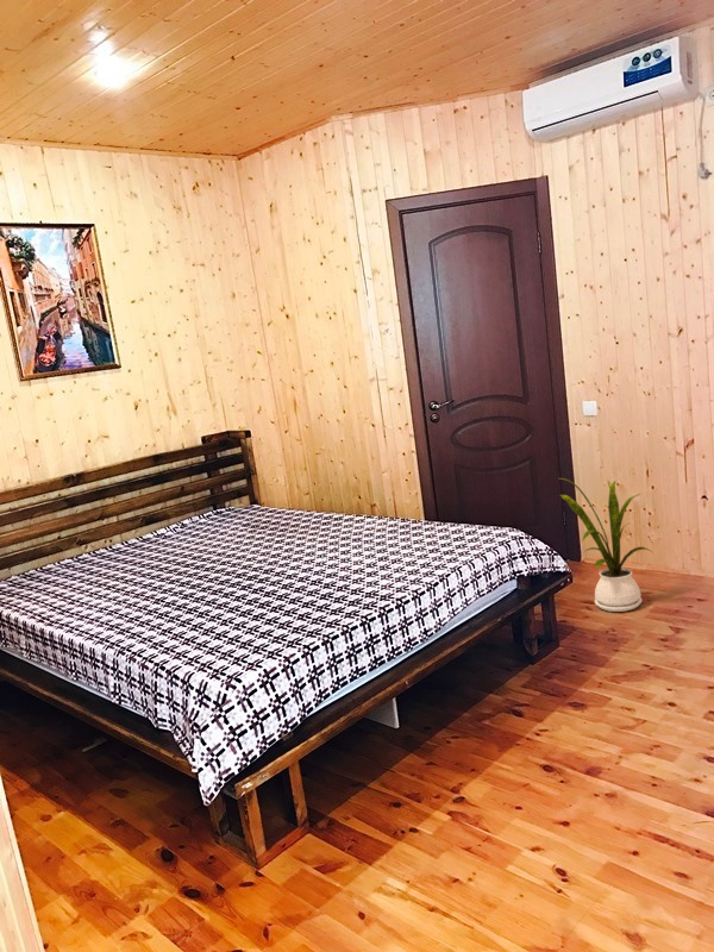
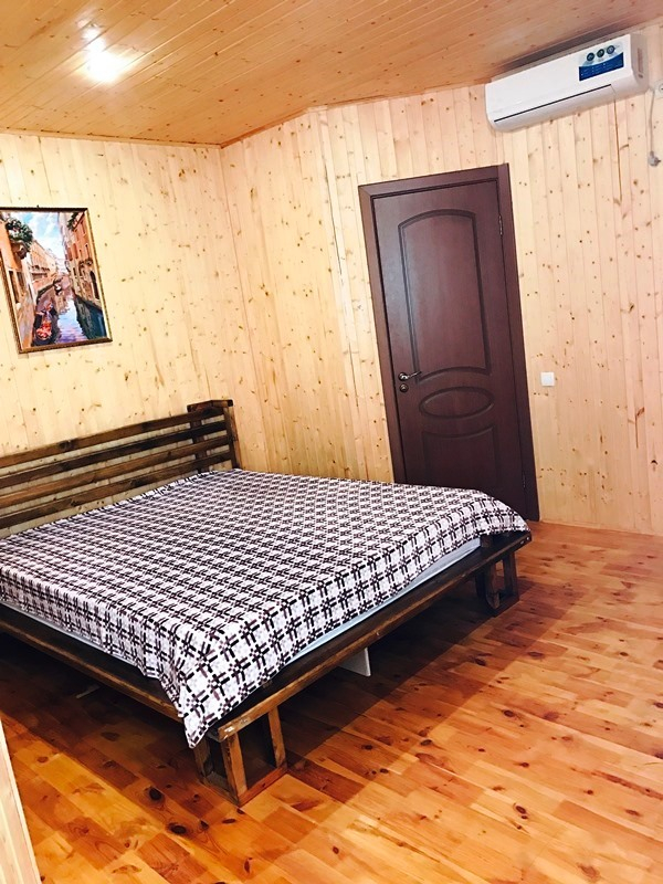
- house plant (606, 539)
